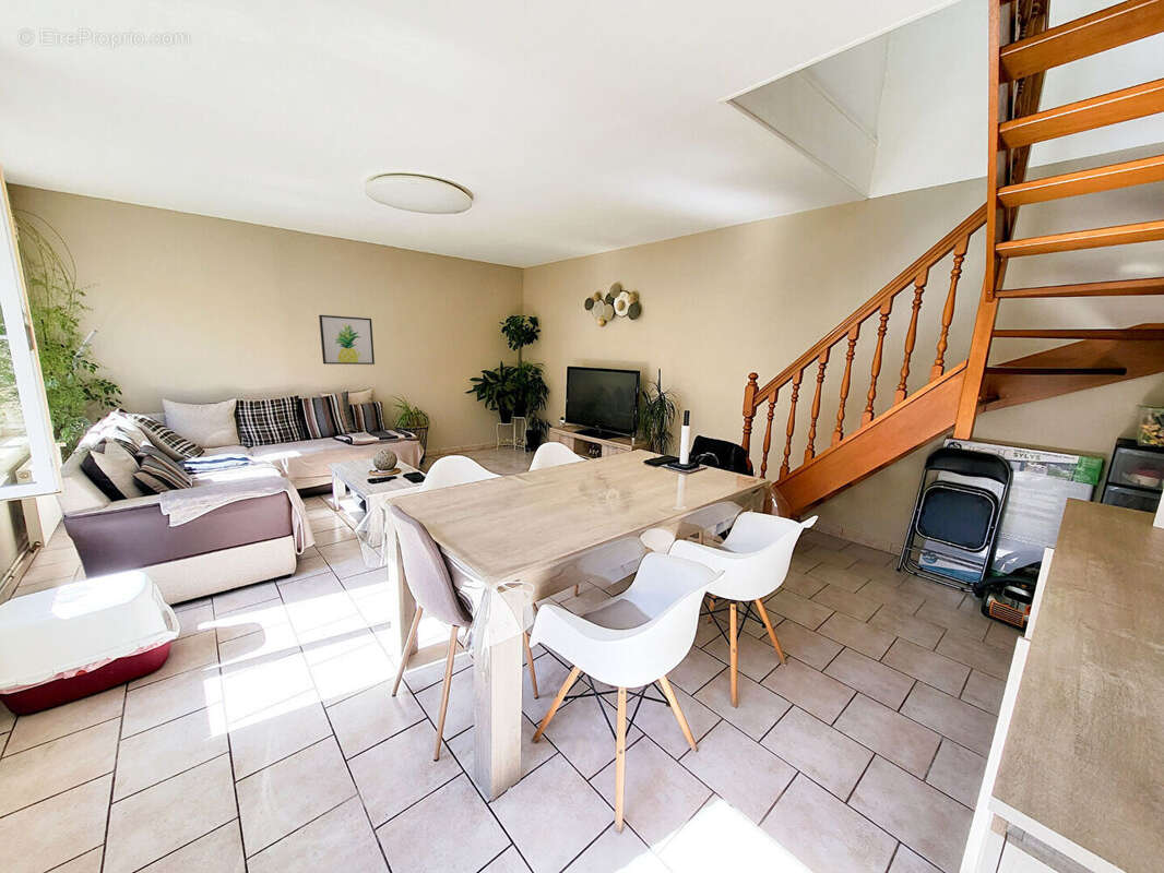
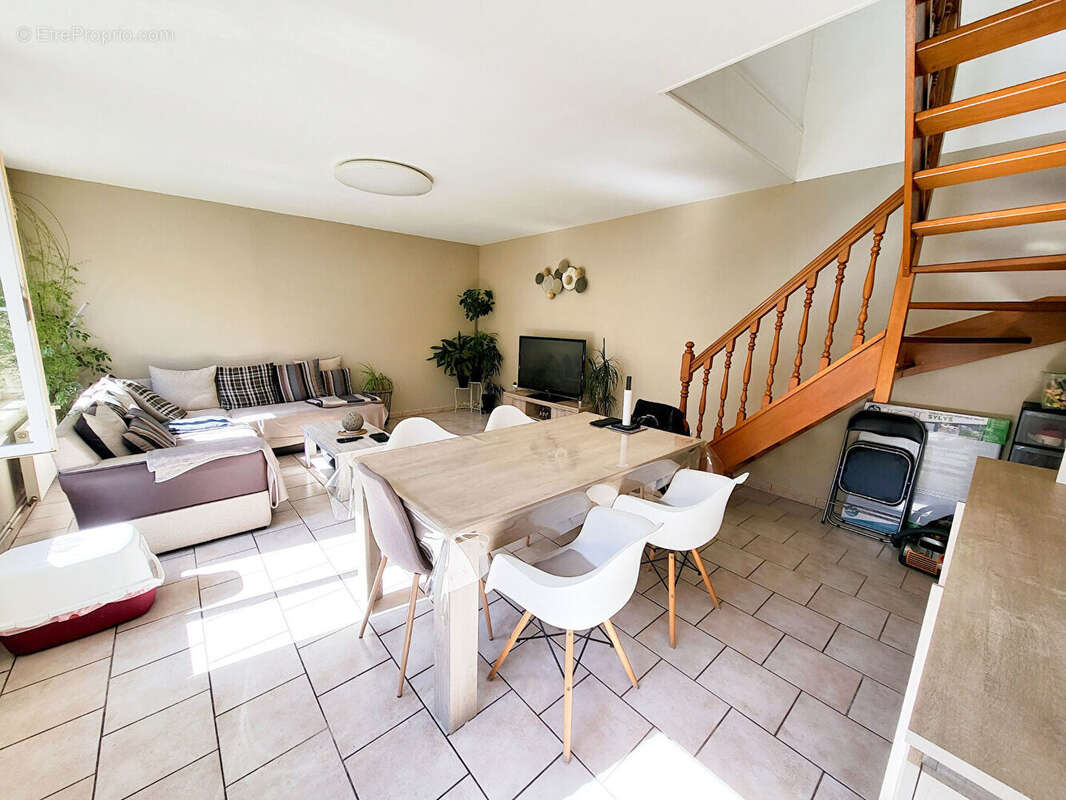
- wall art (347, 340)
